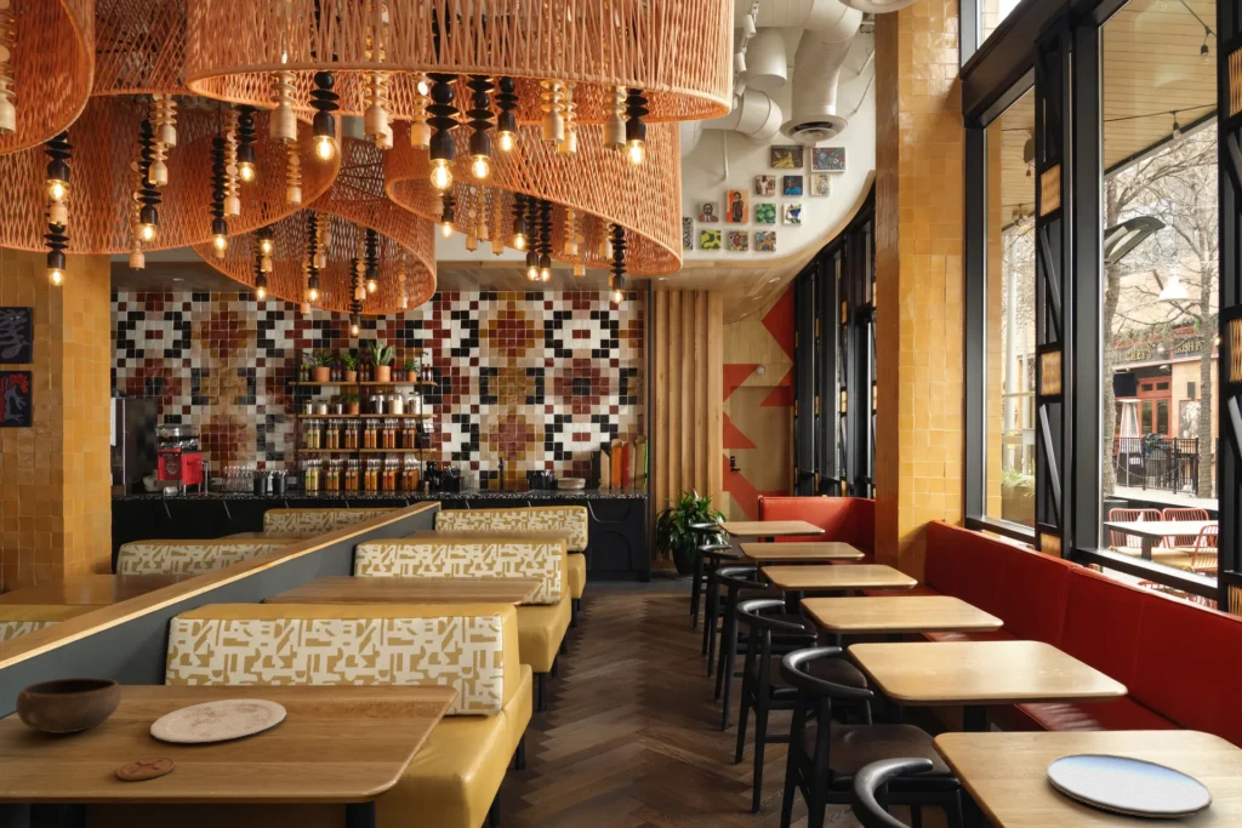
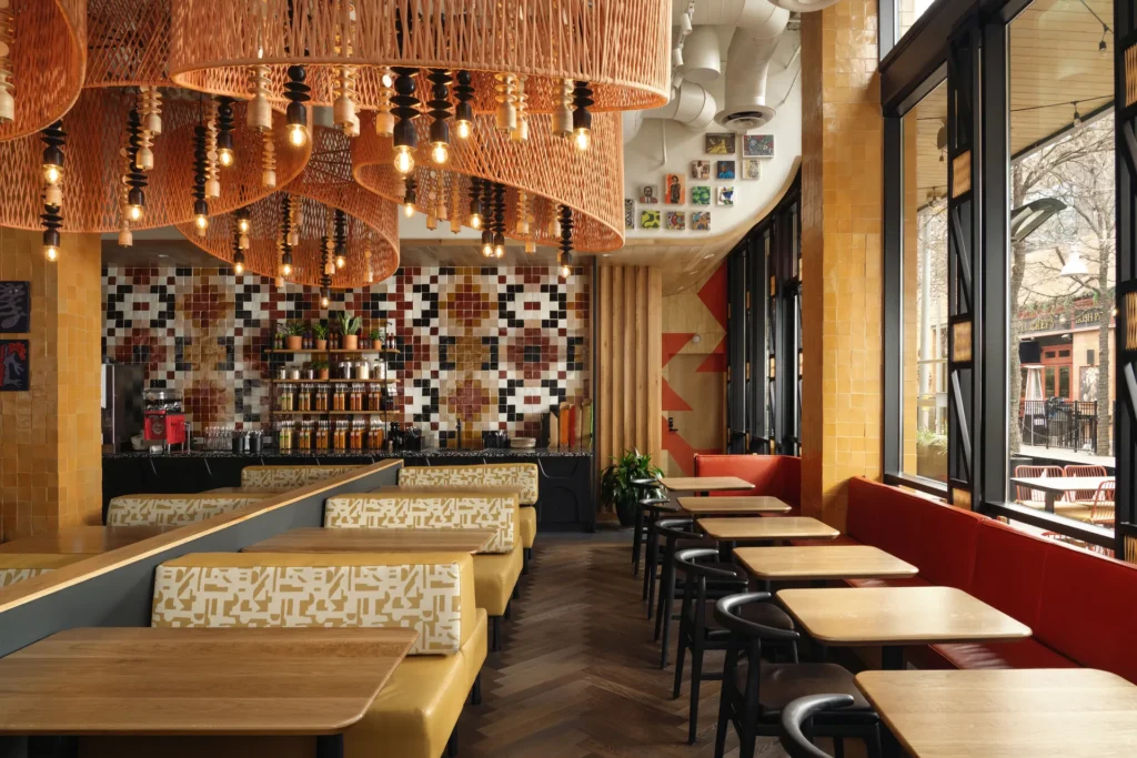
- plate (220, 720)
- coaster (146, 767)
- bowl (69, 704)
- plate (1126, 784)
